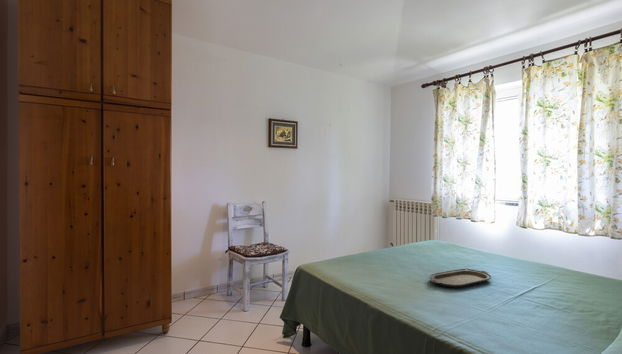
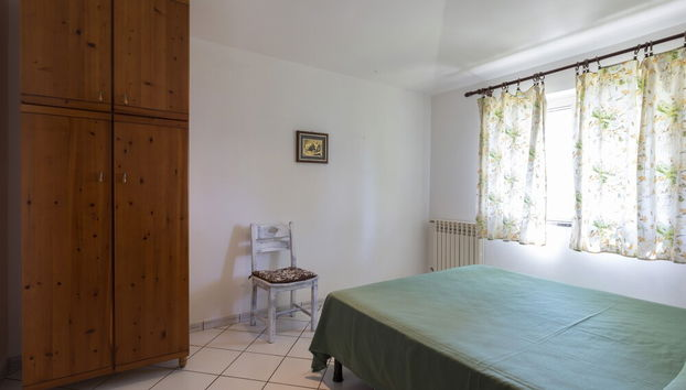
- serving tray (460, 278)
